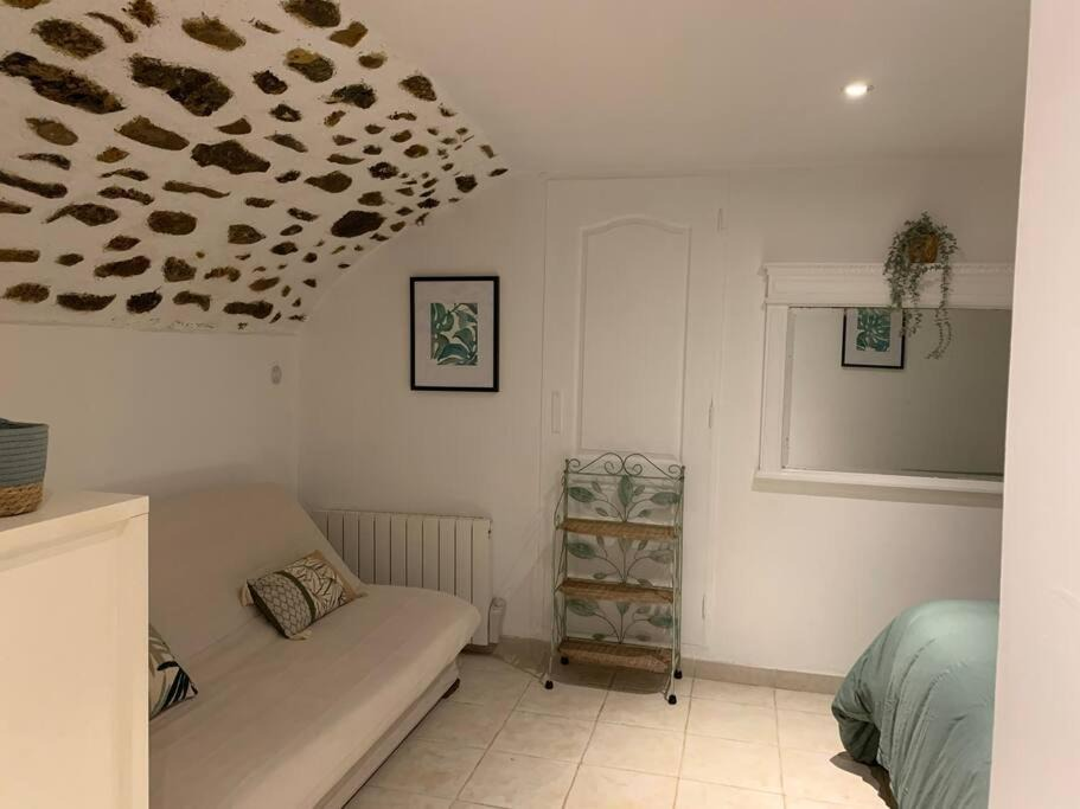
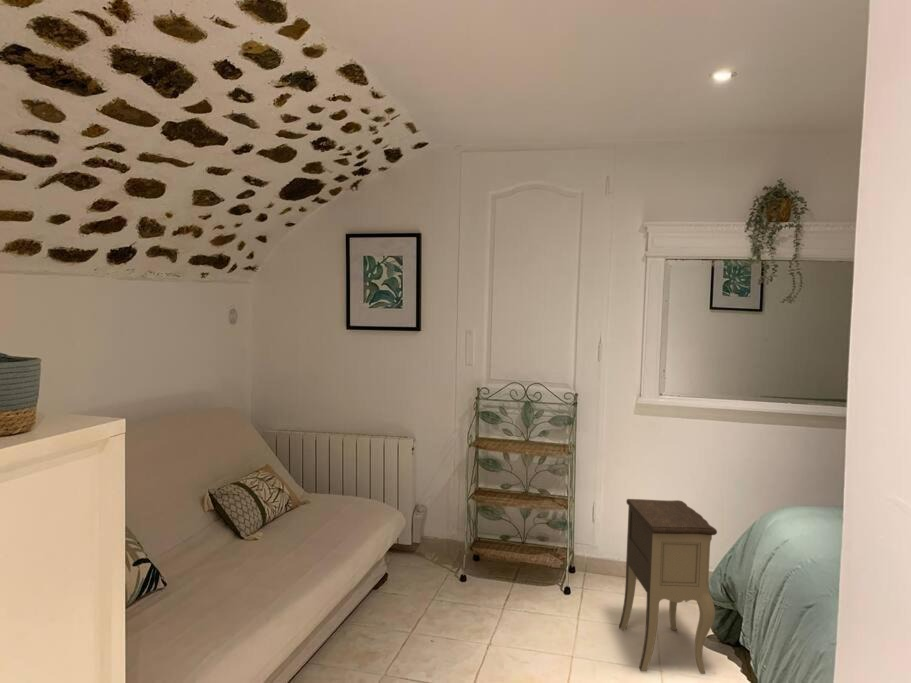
+ nightstand (665, 581)
